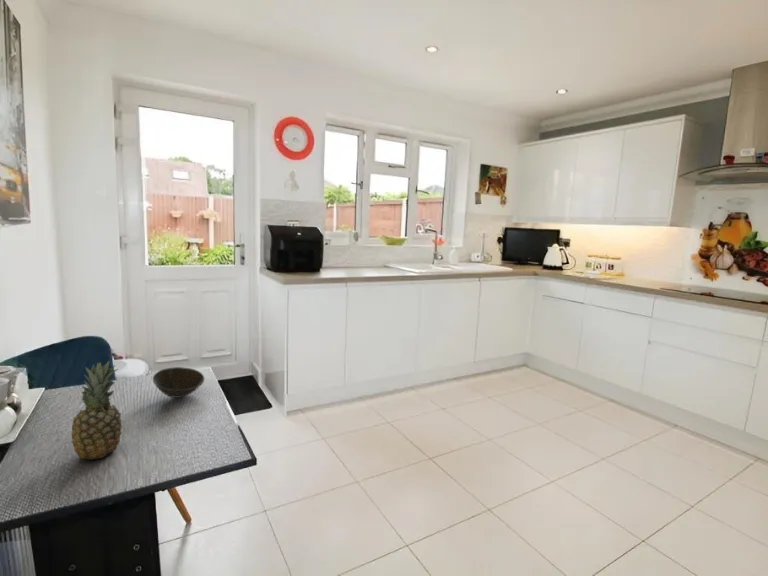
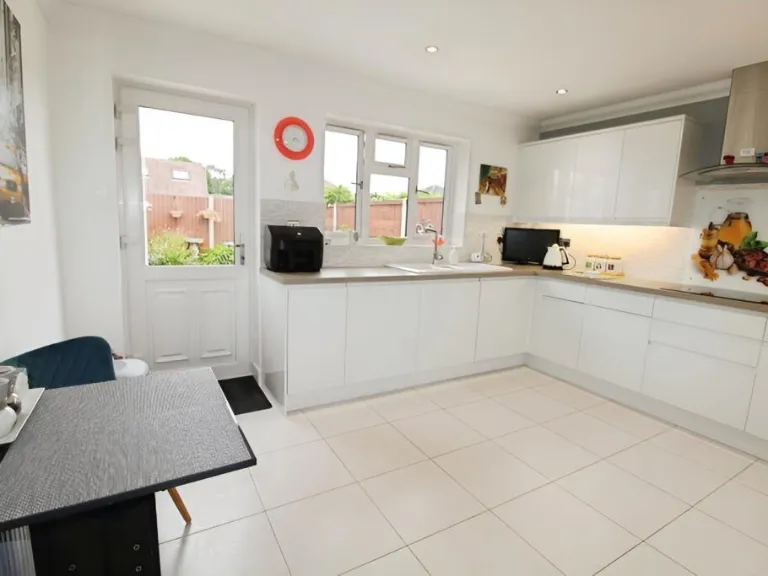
- bowl (185, 391)
- fruit (97, 408)
